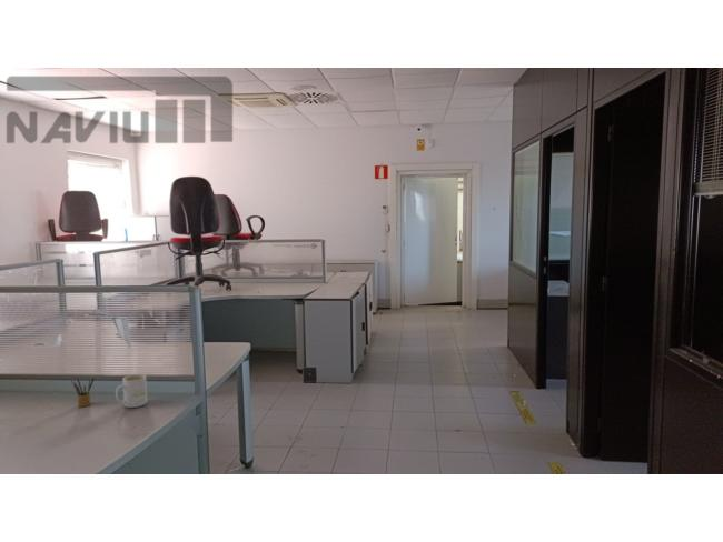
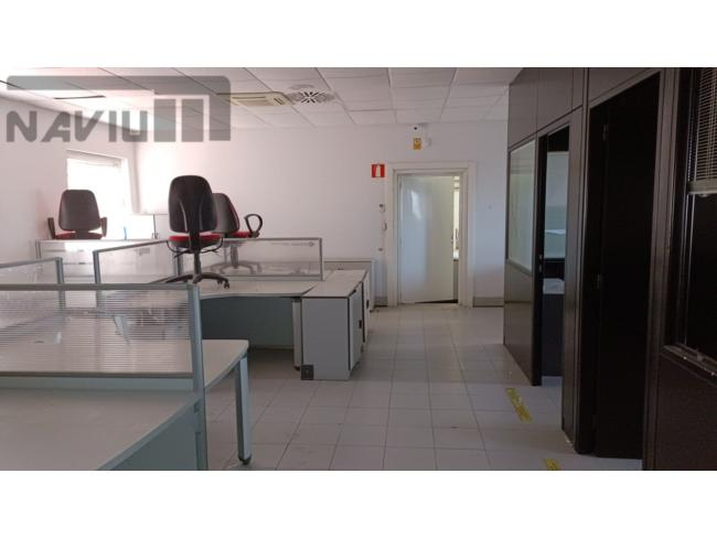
- pencil box (83, 391)
- mug (130, 391)
